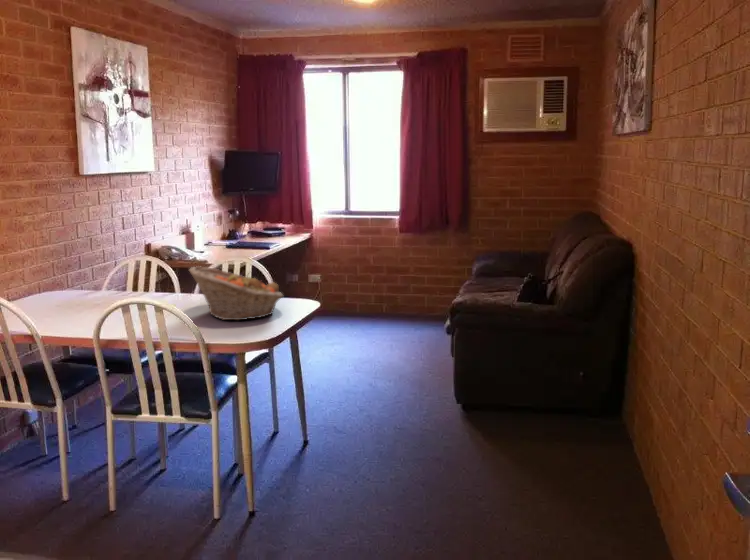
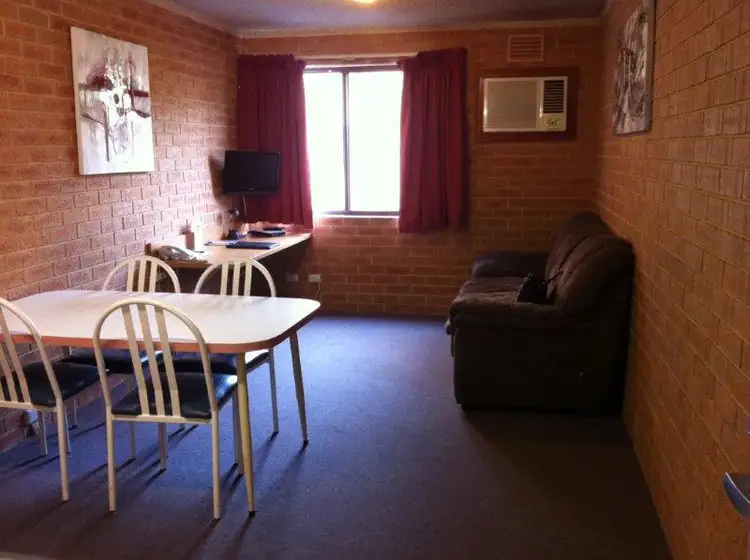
- fruit basket (236, 290)
